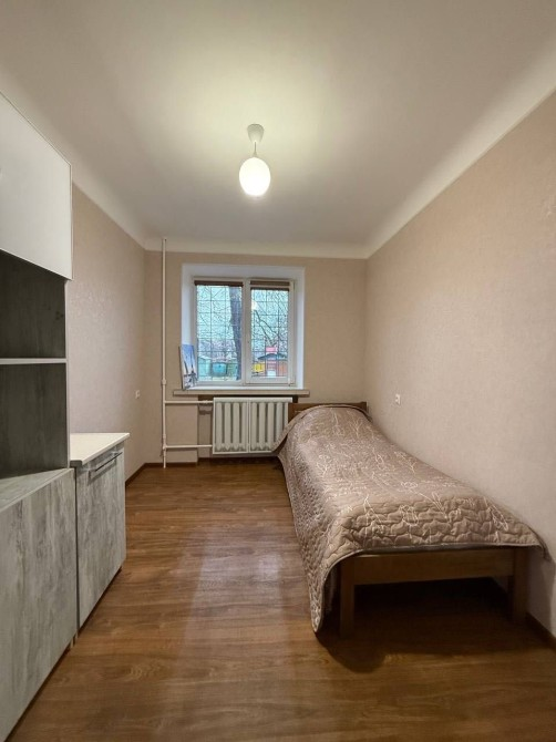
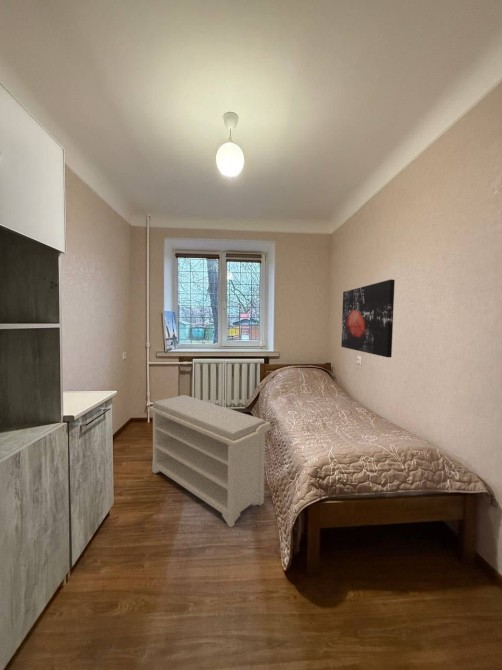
+ wall art (363, 319)
+ bench (203, 448)
